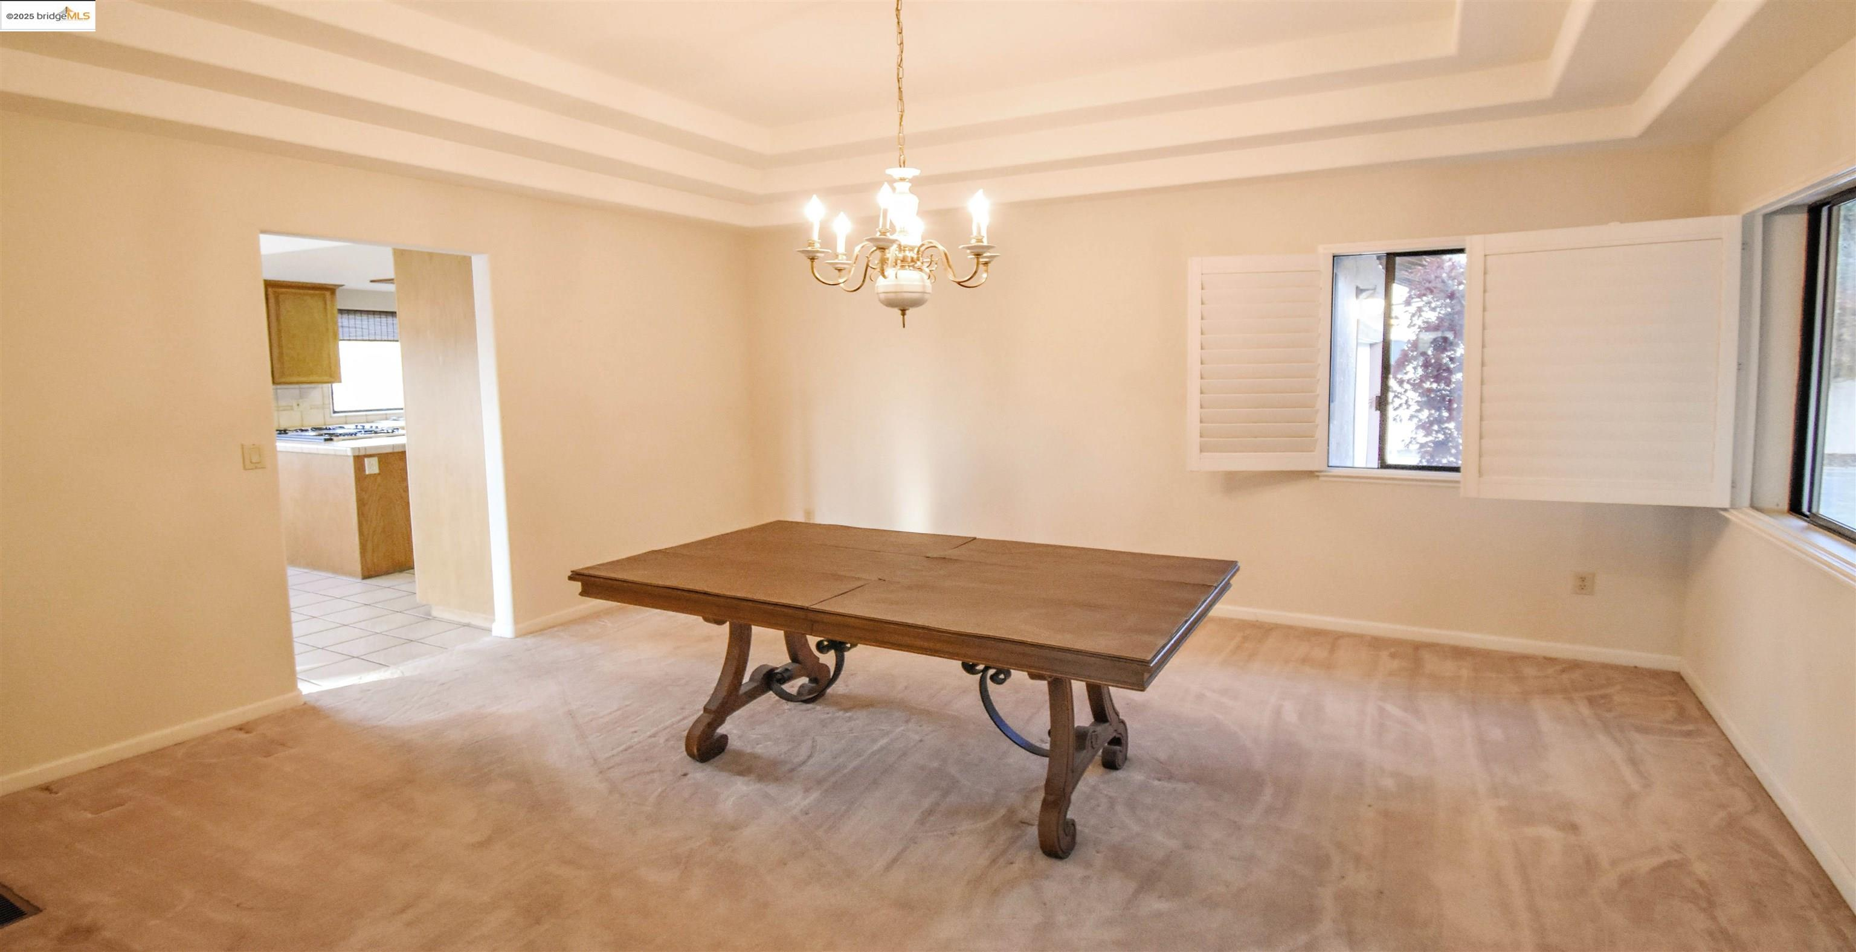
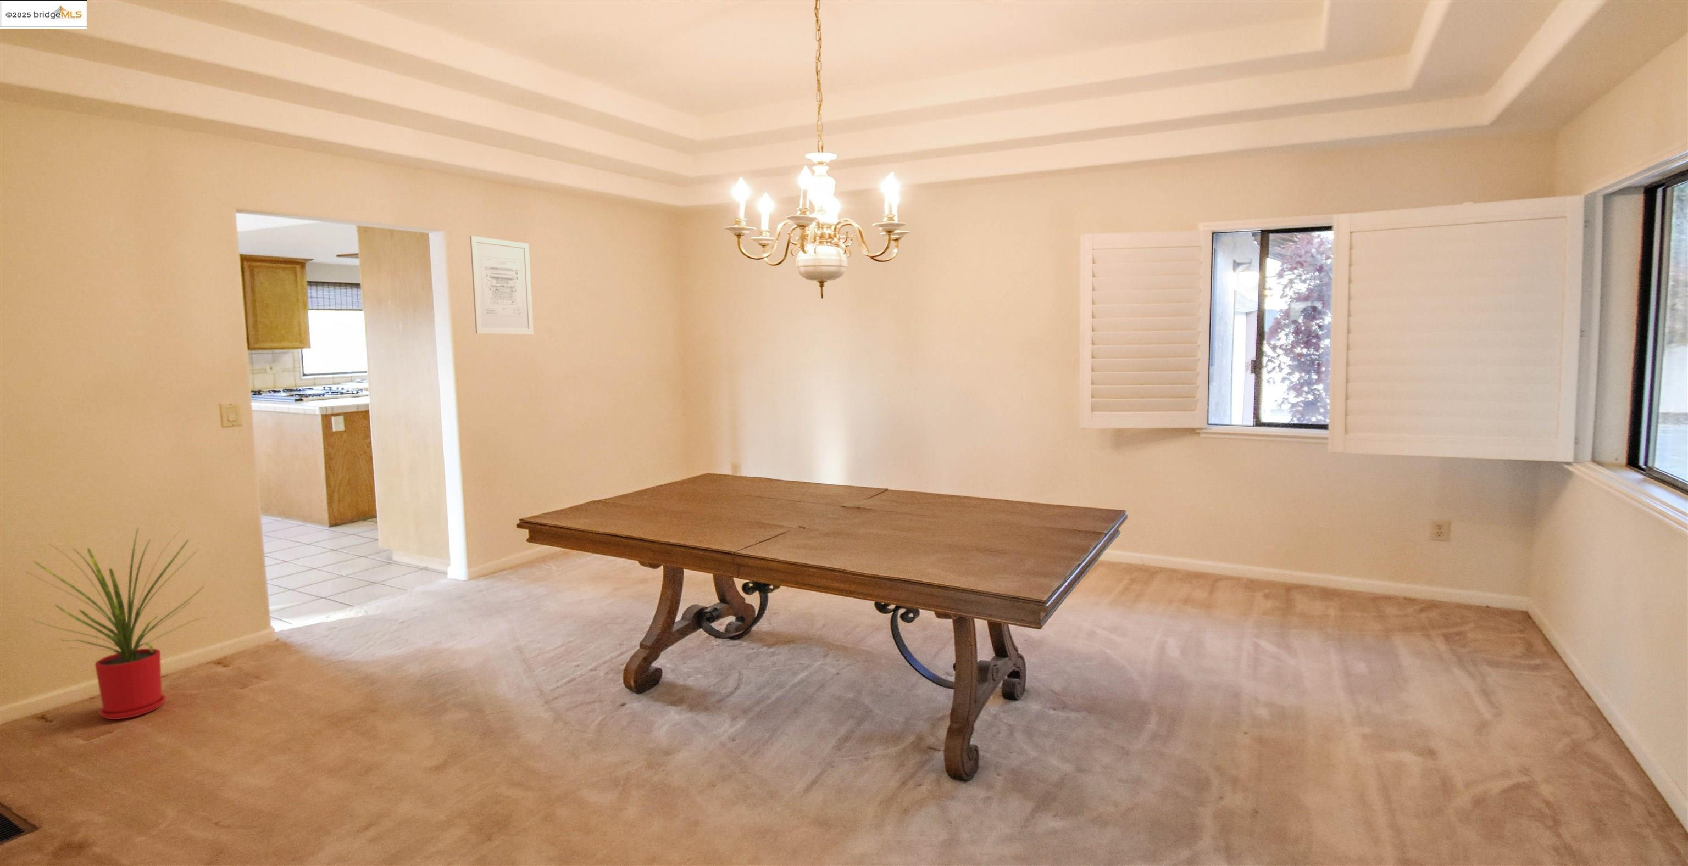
+ wall art (503, 287)
+ house plant (124, 623)
